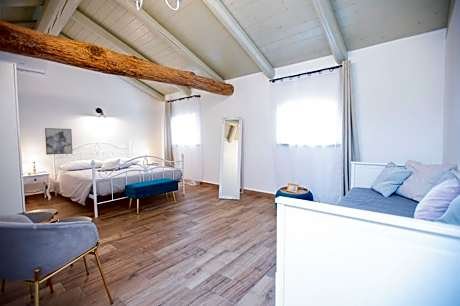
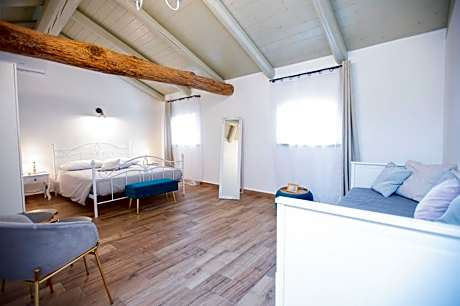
- wall art (59, 141)
